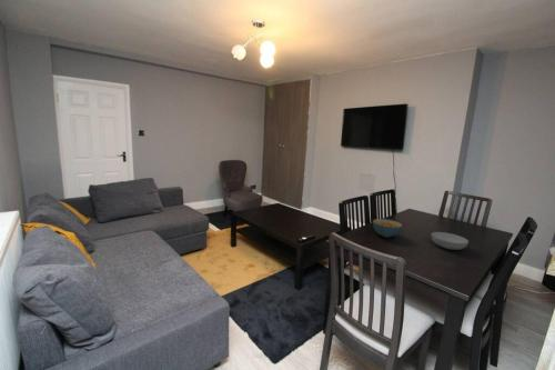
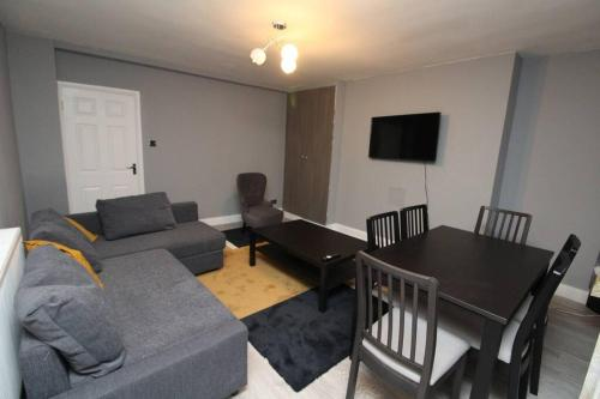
- serving bowl (448, 241)
- cereal bowl (386, 229)
